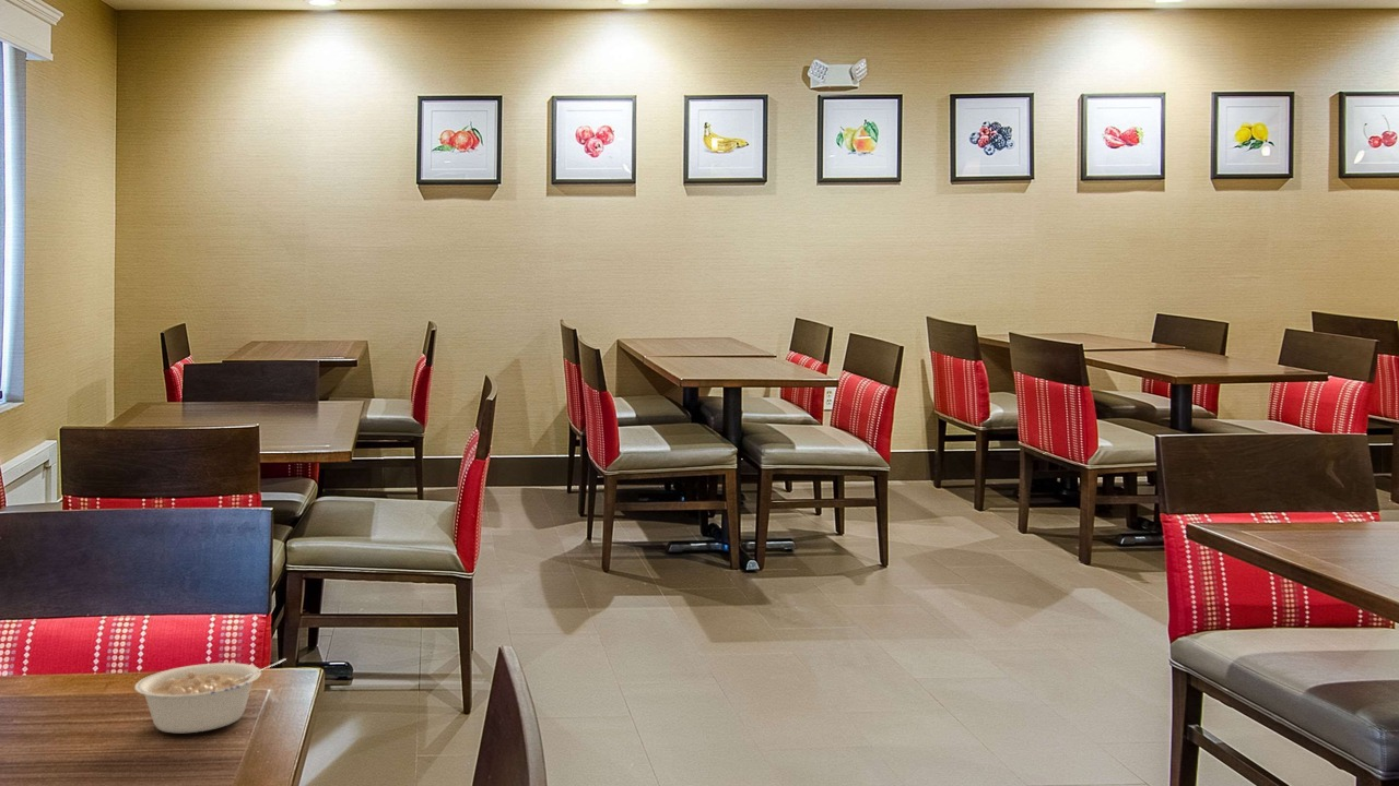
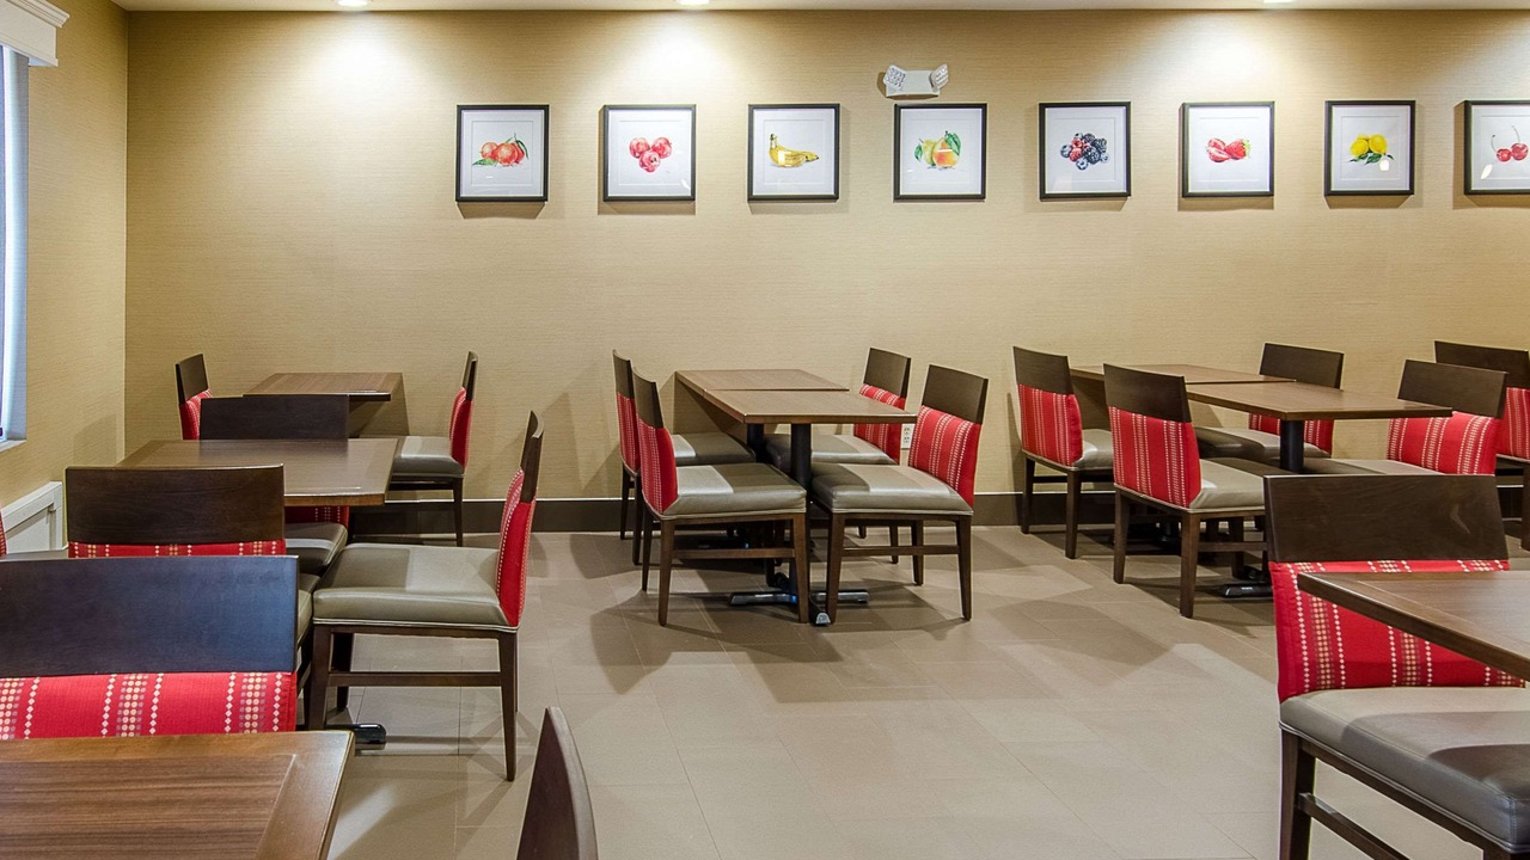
- legume (203, 693)
